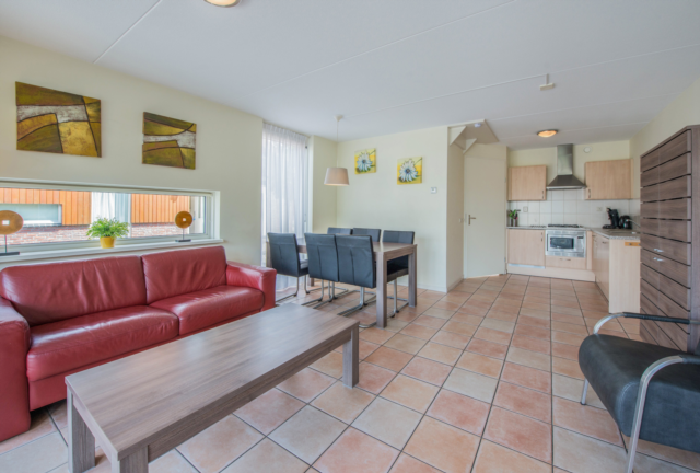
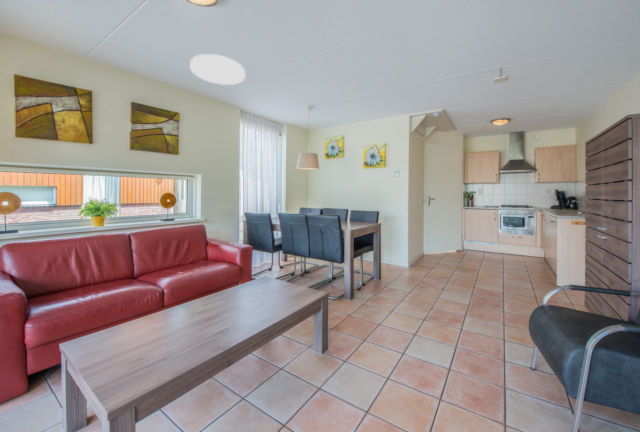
+ ceiling light (218, 70)
